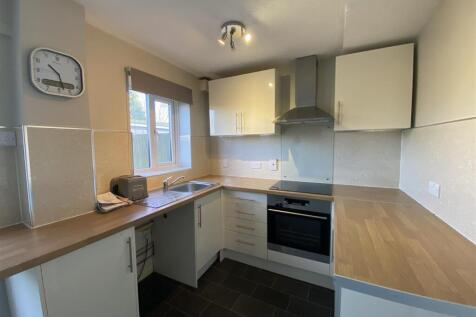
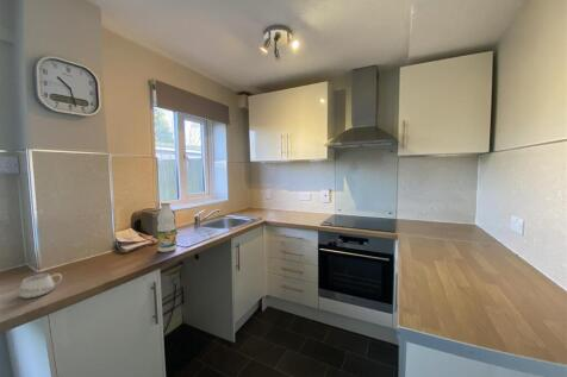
+ bottle (166, 226)
+ mug (42, 283)
